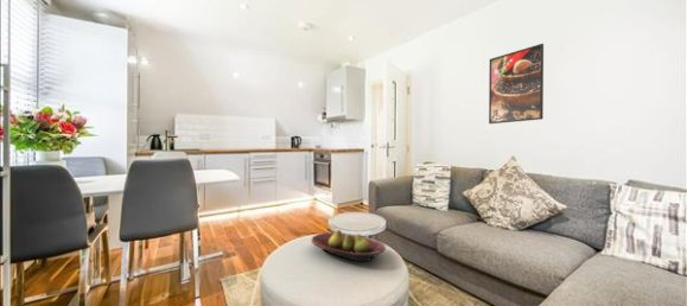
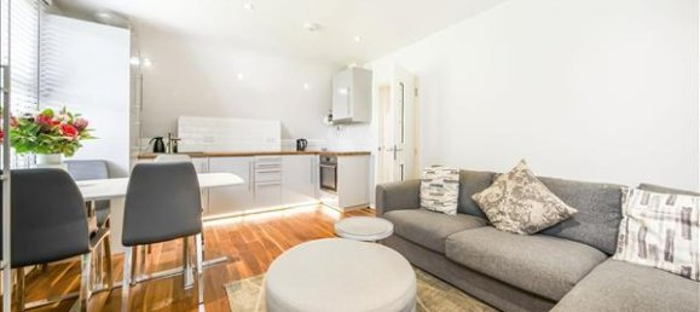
- fruit bowl (346, 242)
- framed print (514, 87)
